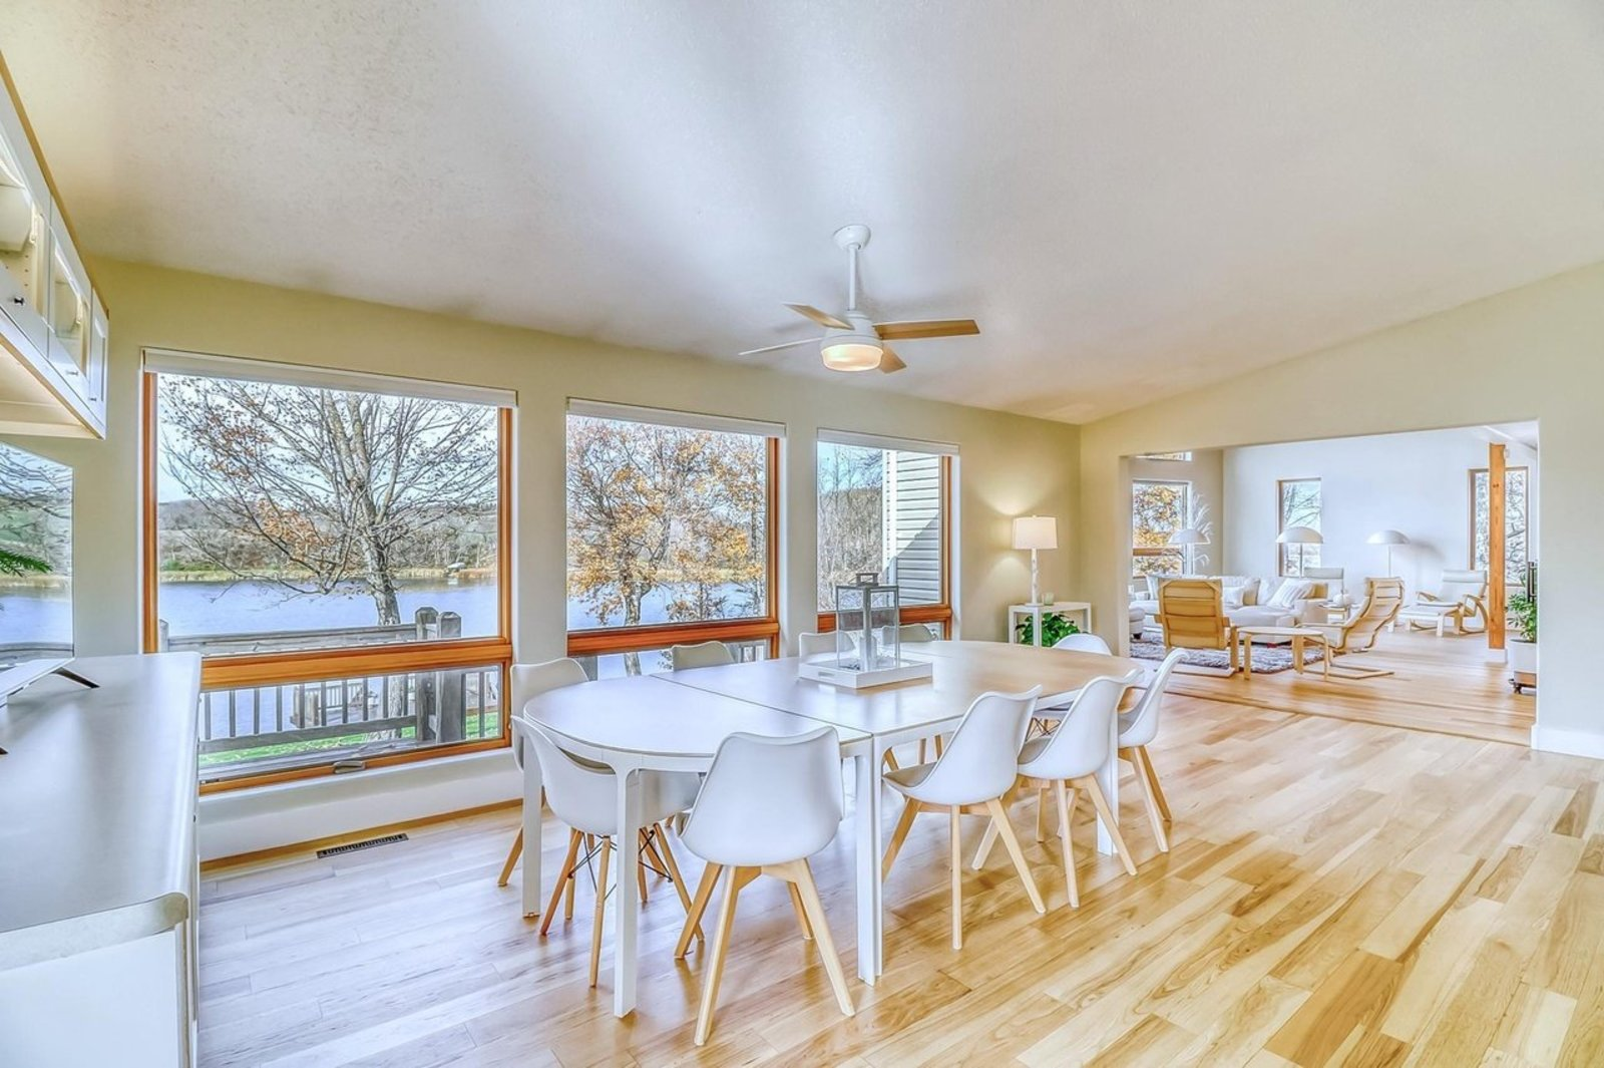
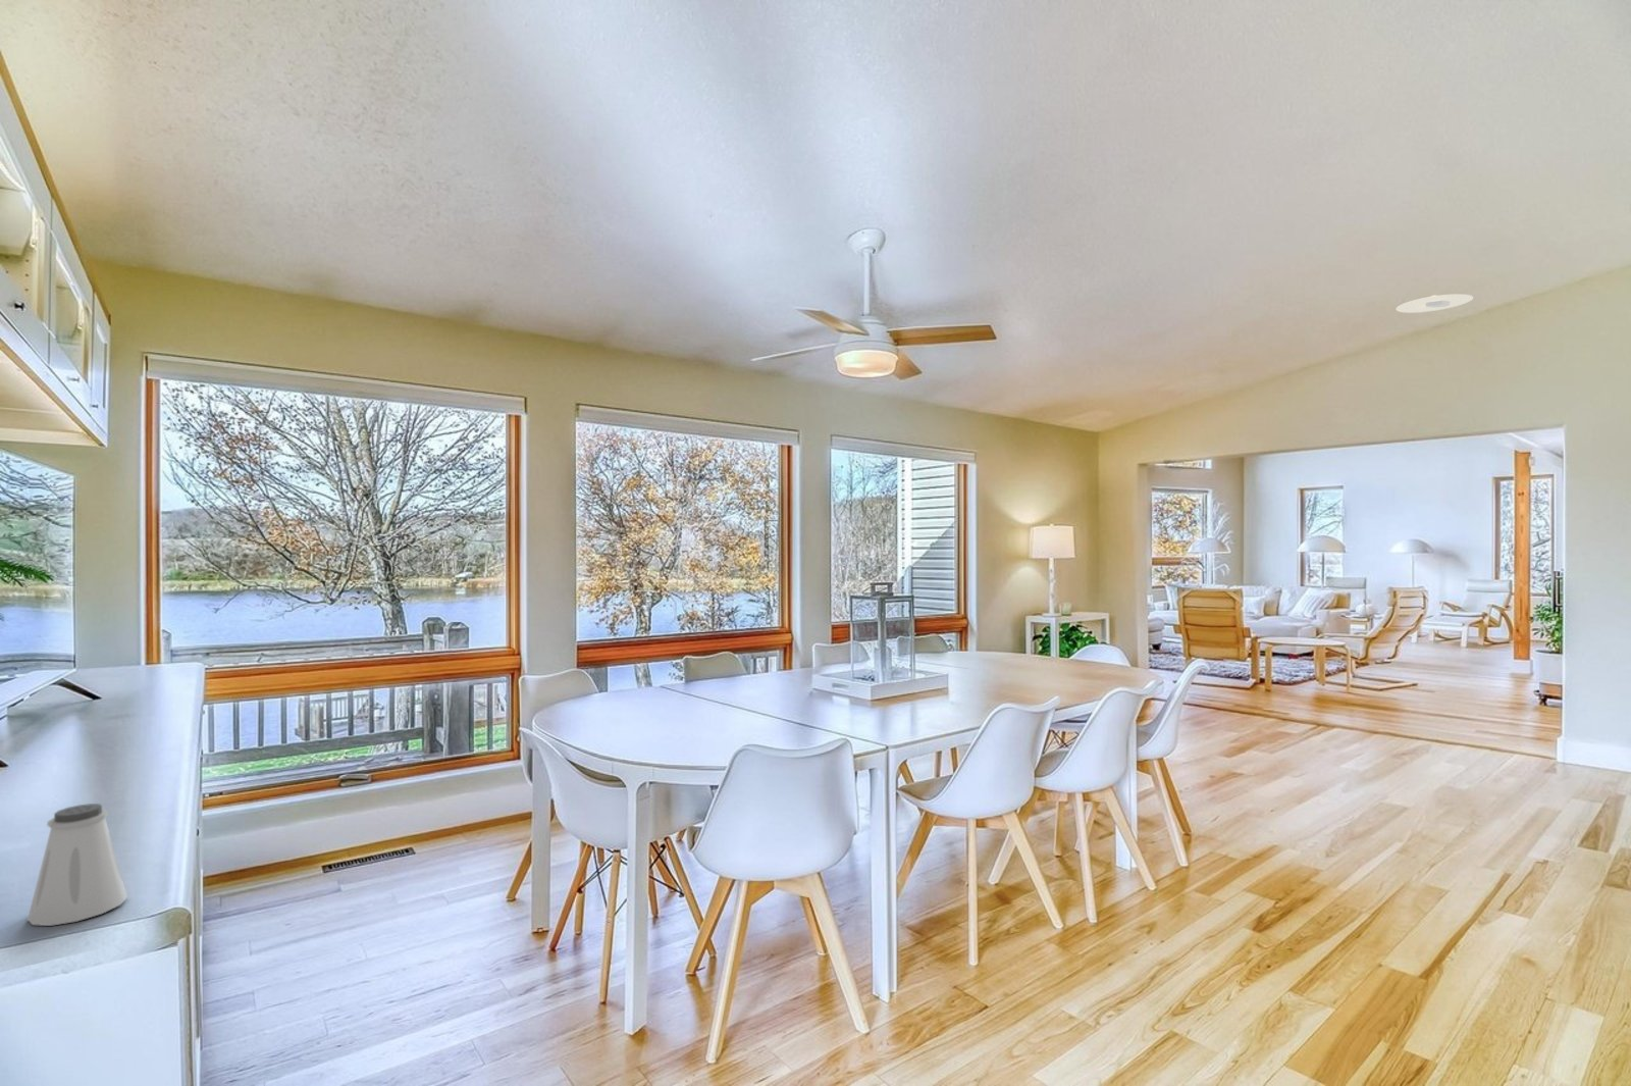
+ recessed light (1433, 299)
+ saltshaker (79, 858)
